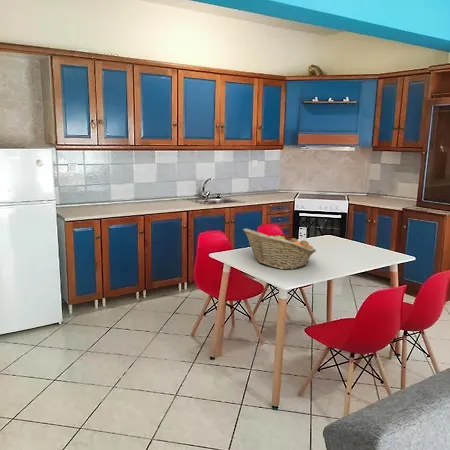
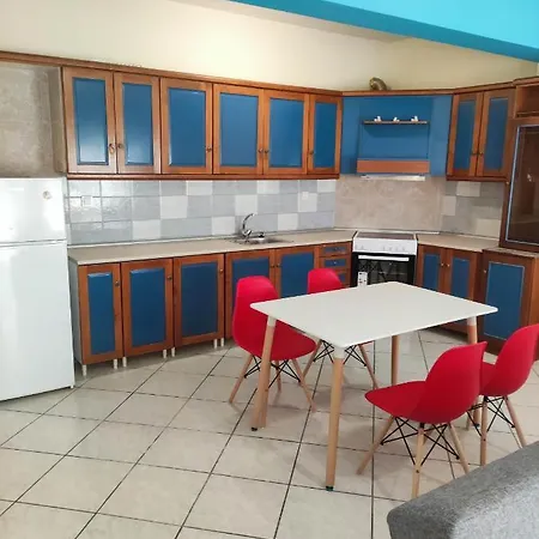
- fruit basket (278, 246)
